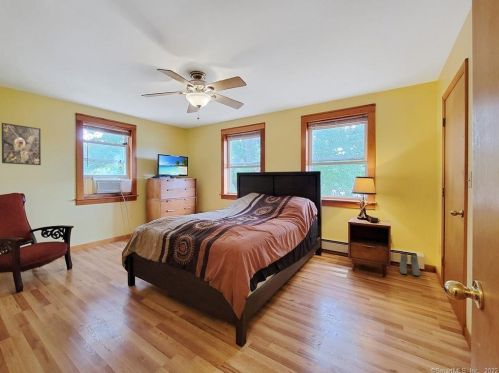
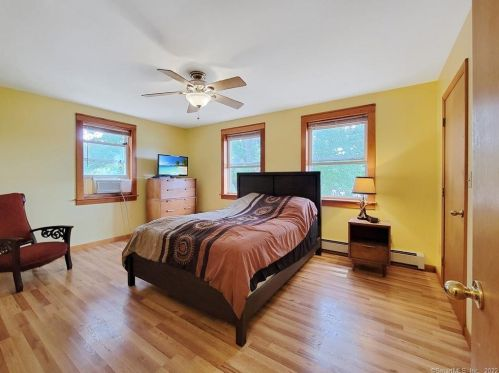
- boots (410, 262)
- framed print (22, 145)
